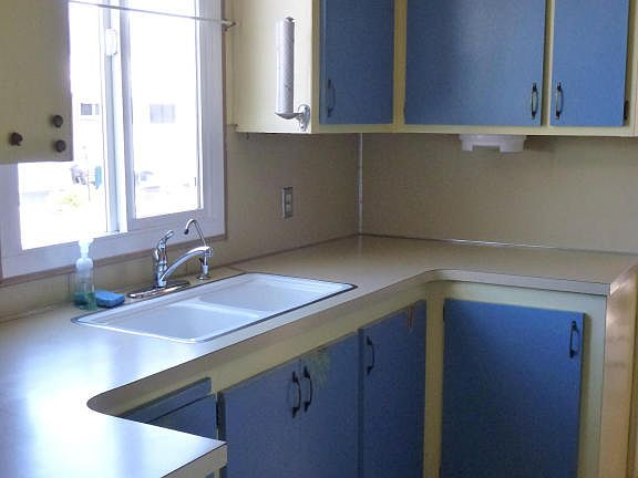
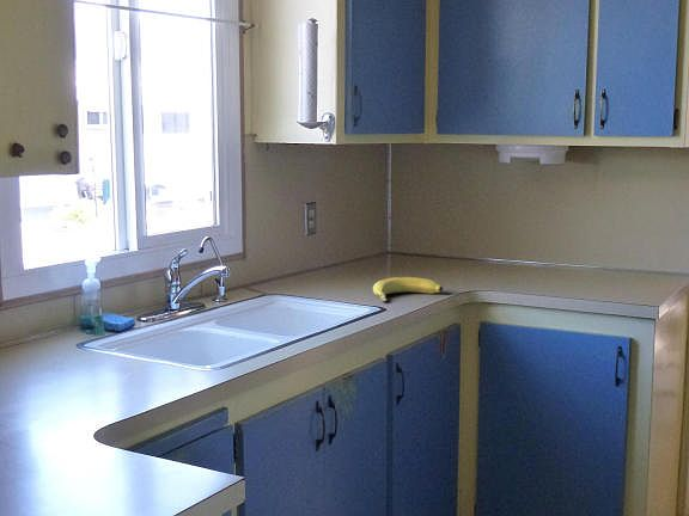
+ banana (402, 288)
